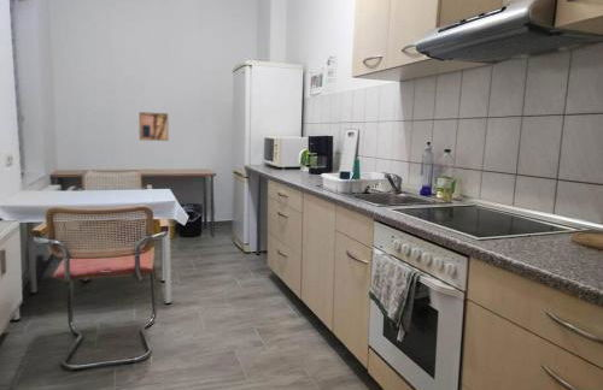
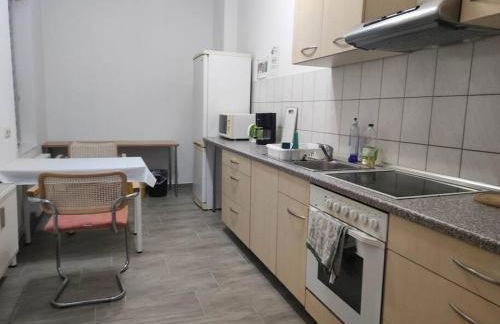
- wall art (153, 126)
